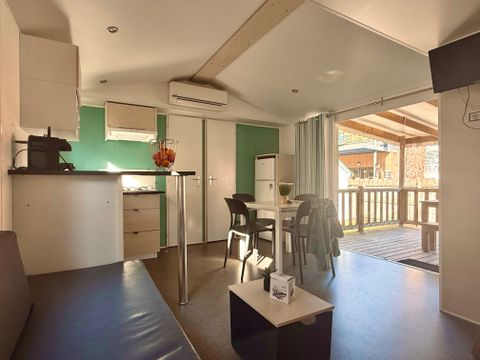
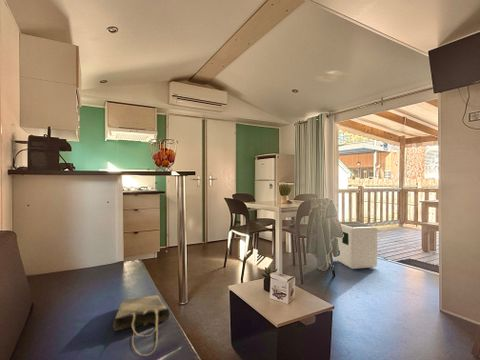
+ air purifier (353, 244)
+ tote bag (142, 317)
